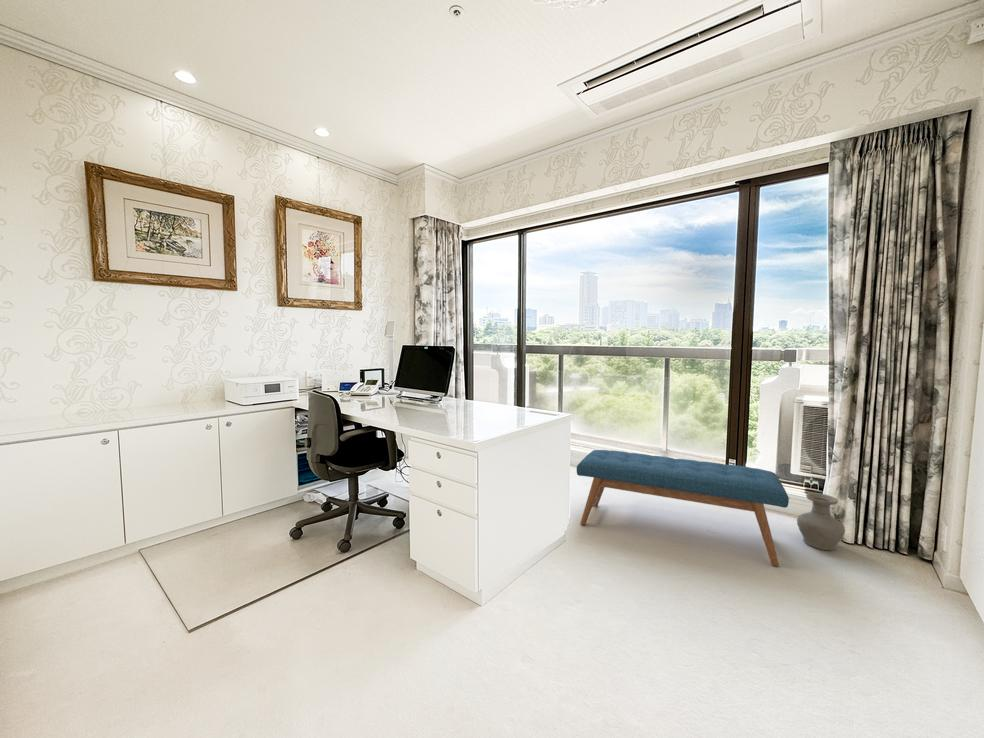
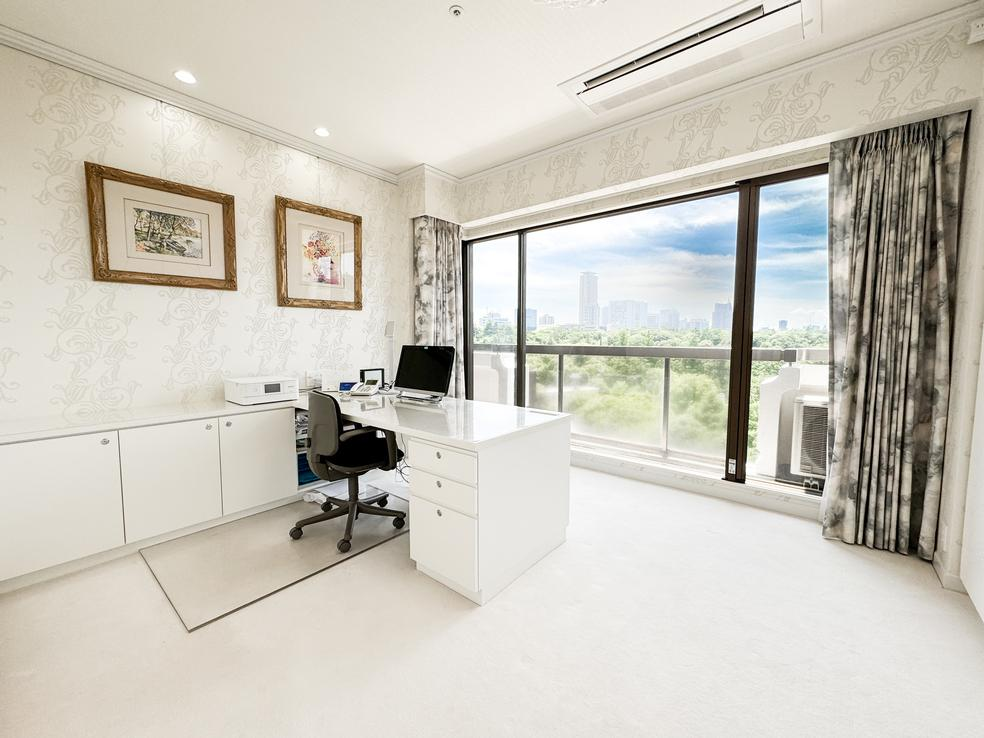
- bench (672, 497)
- vase (820, 520)
